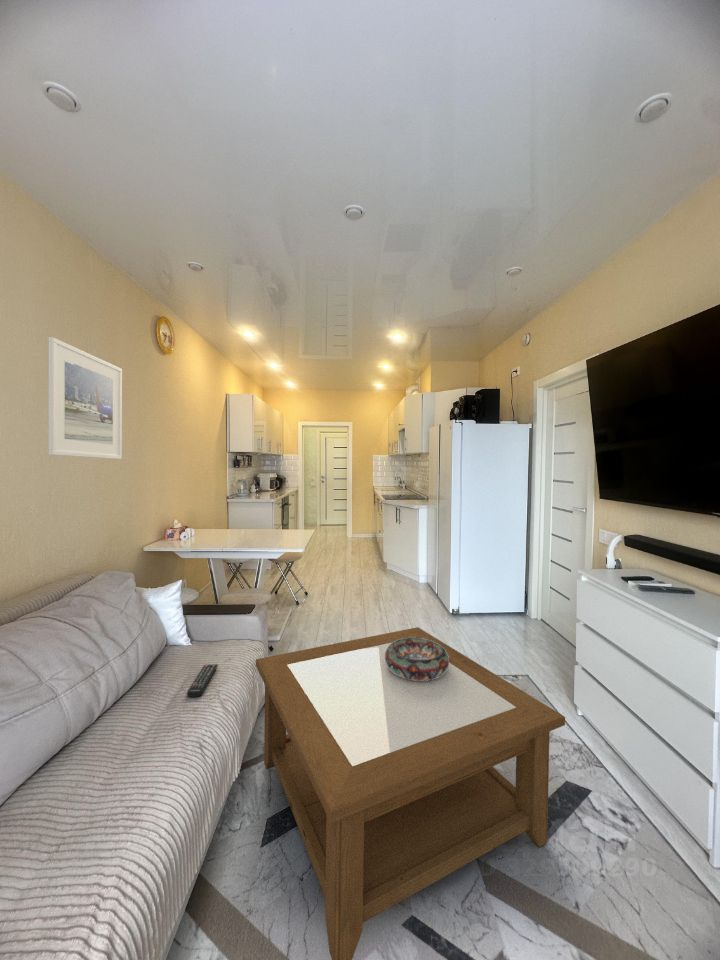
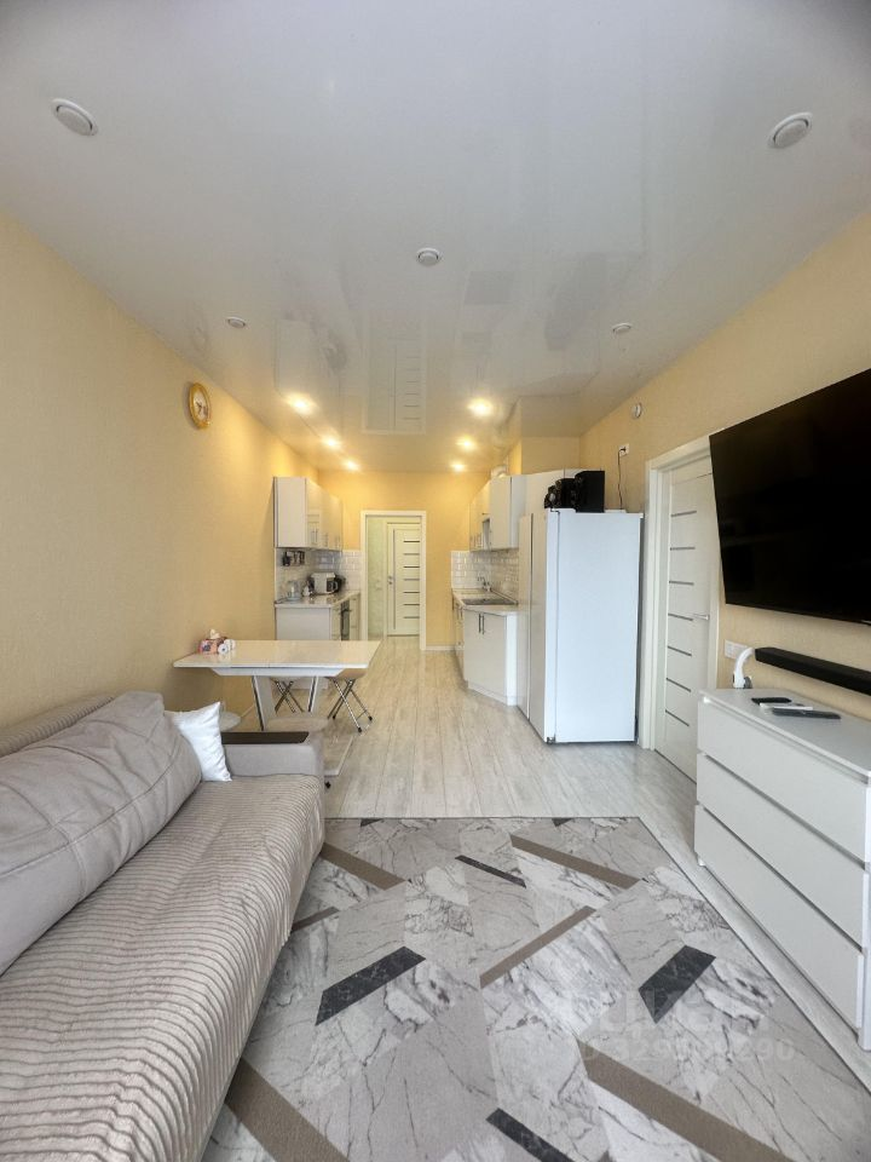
- remote control (203, 679)
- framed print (89, 406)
- coffee table (390, 741)
- decorative bowl (416, 657)
